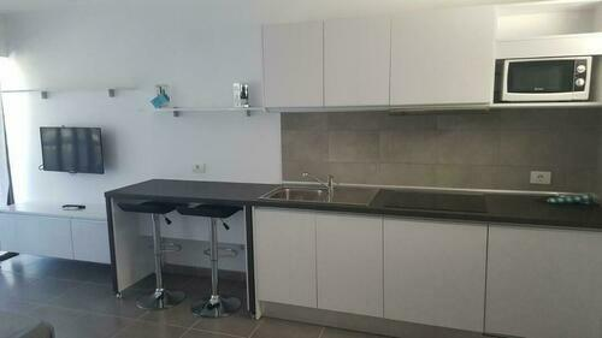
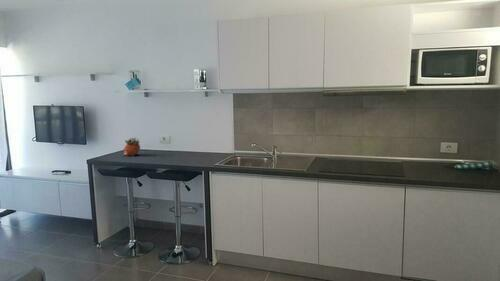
+ succulent planter (131, 146)
